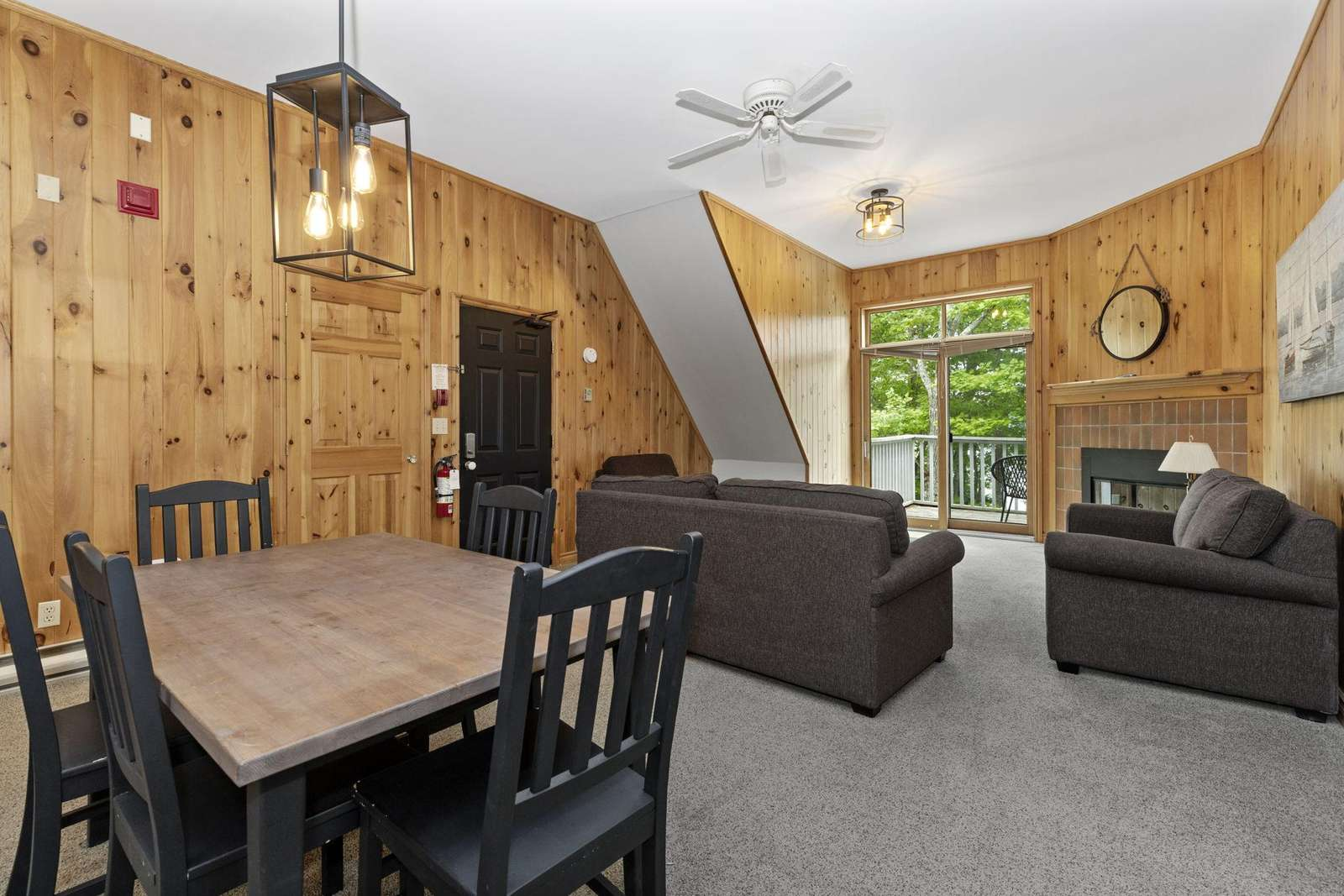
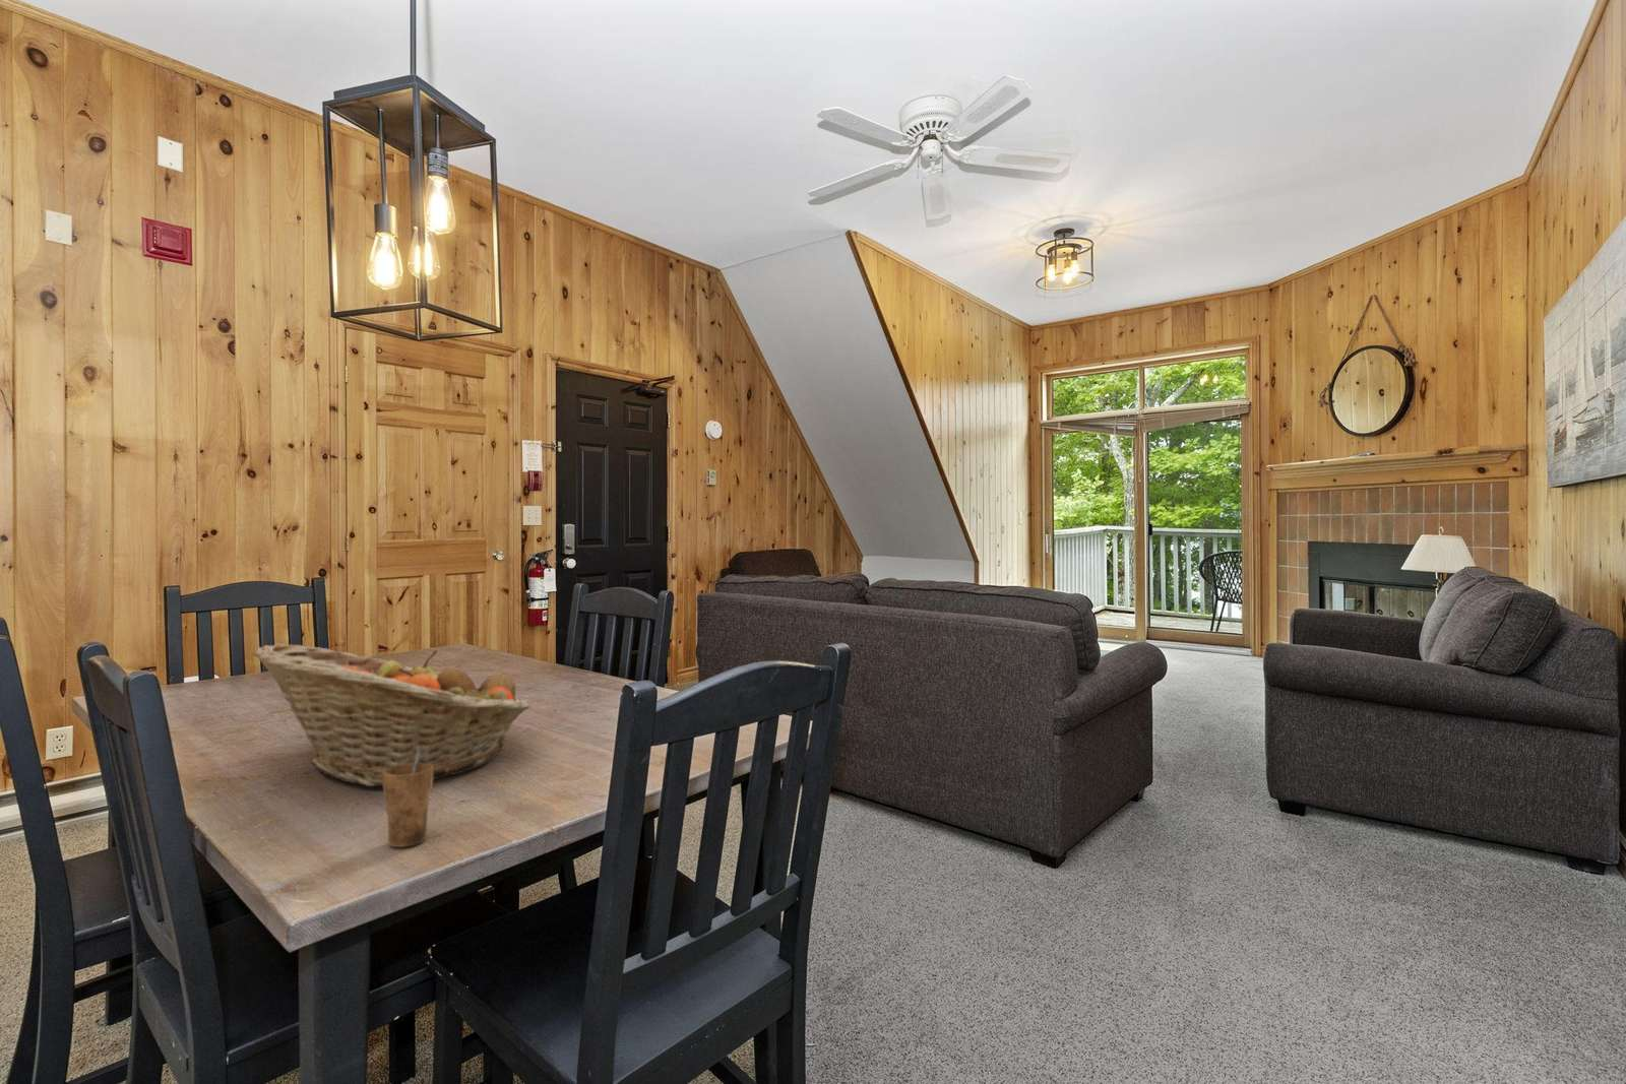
+ cup (409, 796)
+ fruit basket (397, 699)
